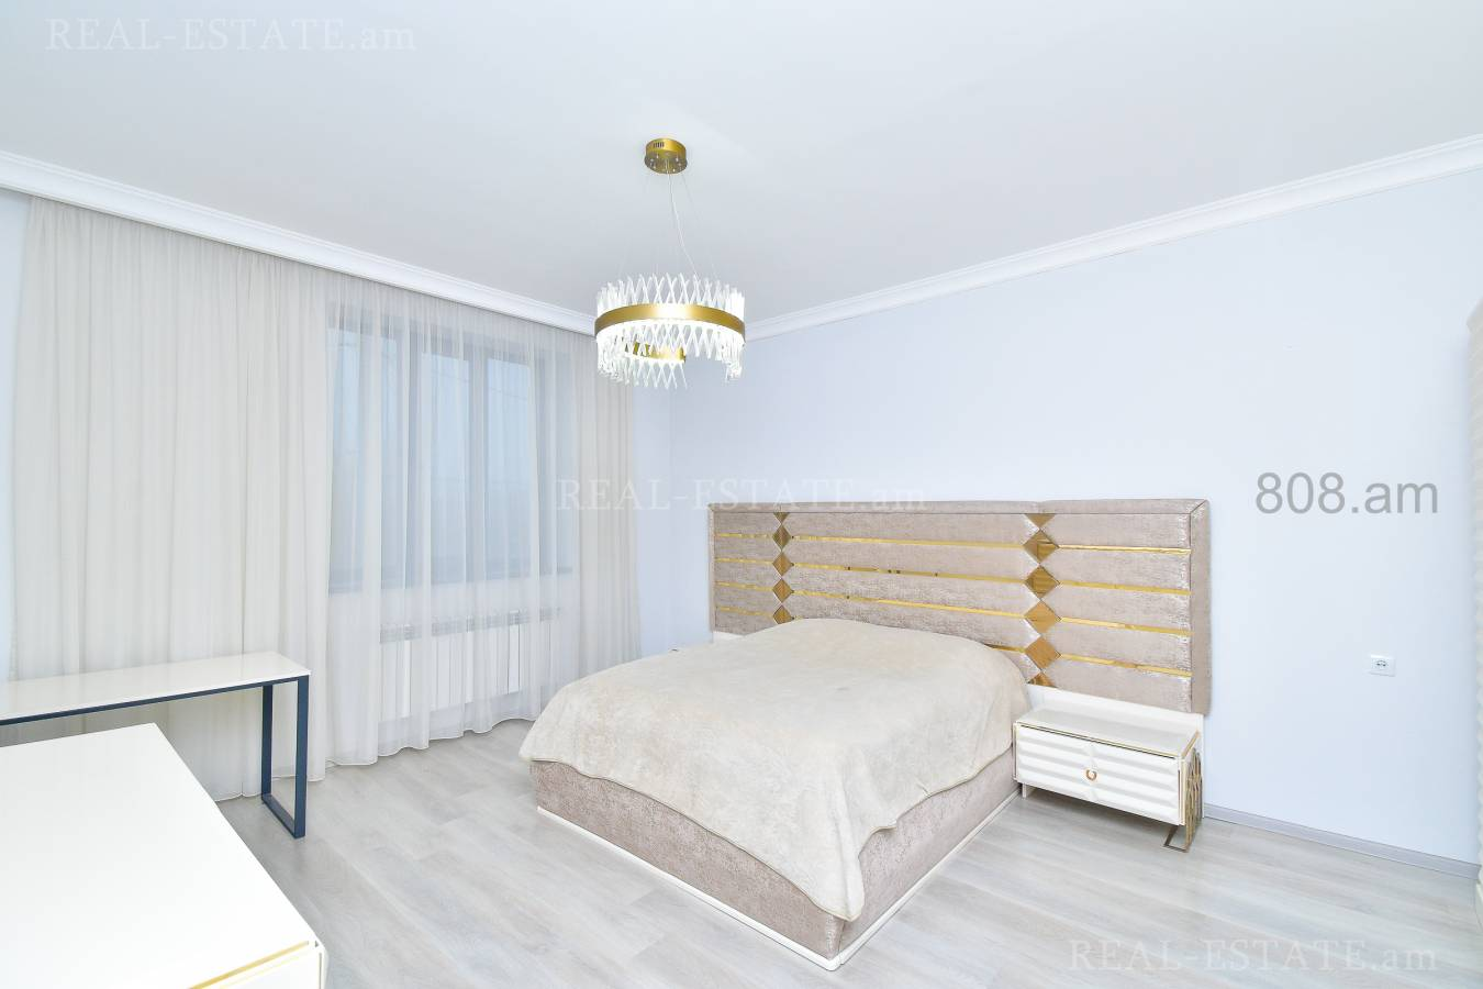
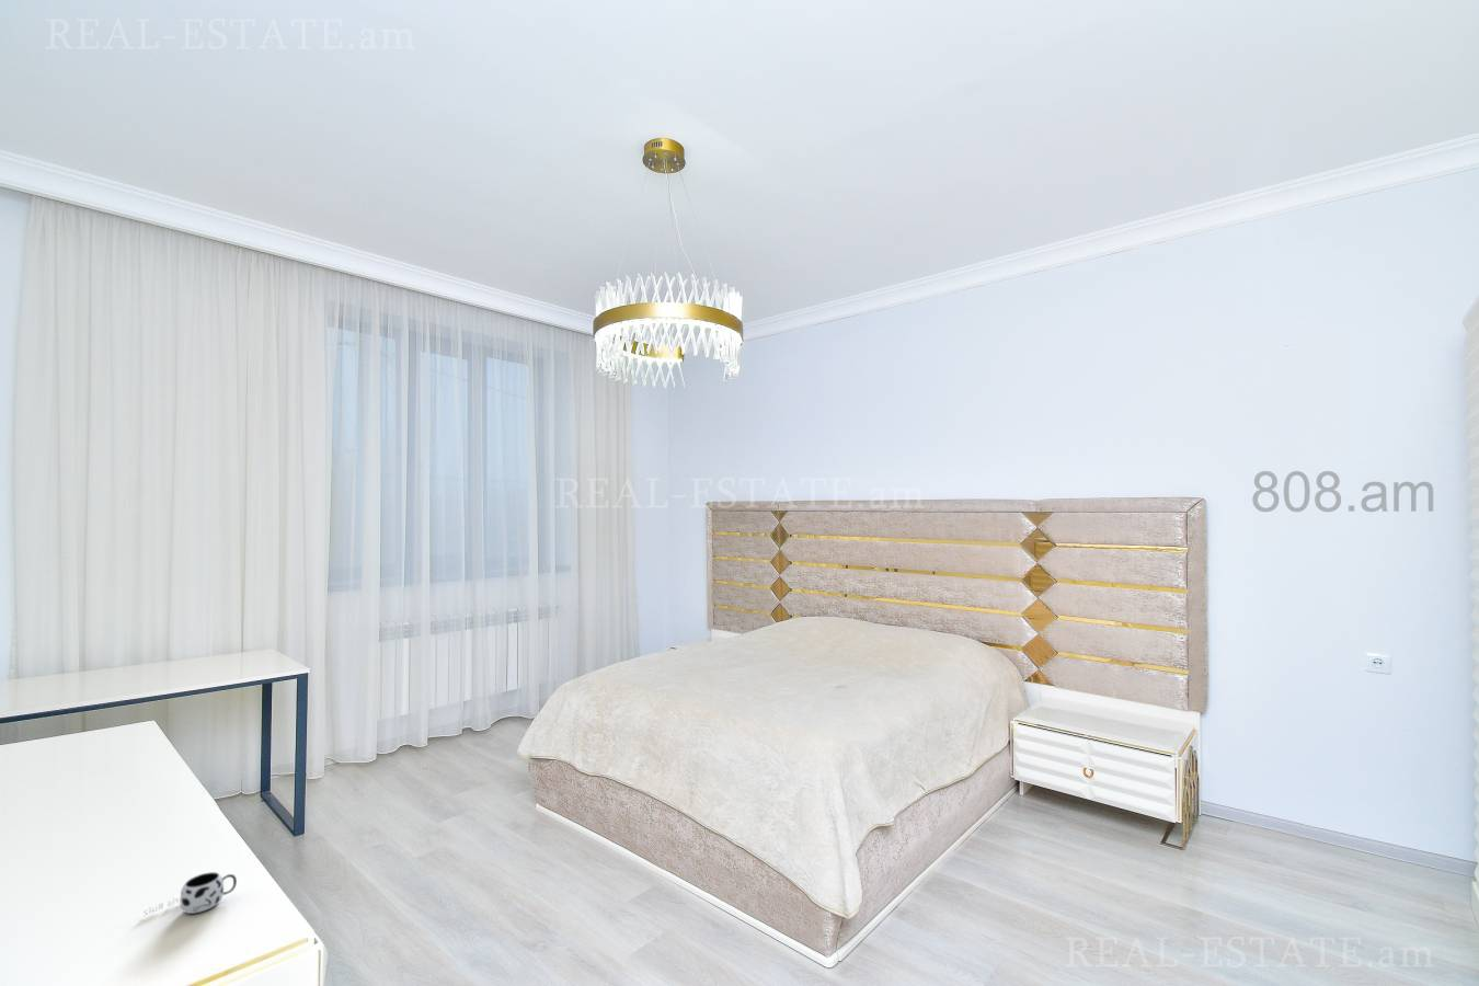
+ mug (190, 894)
